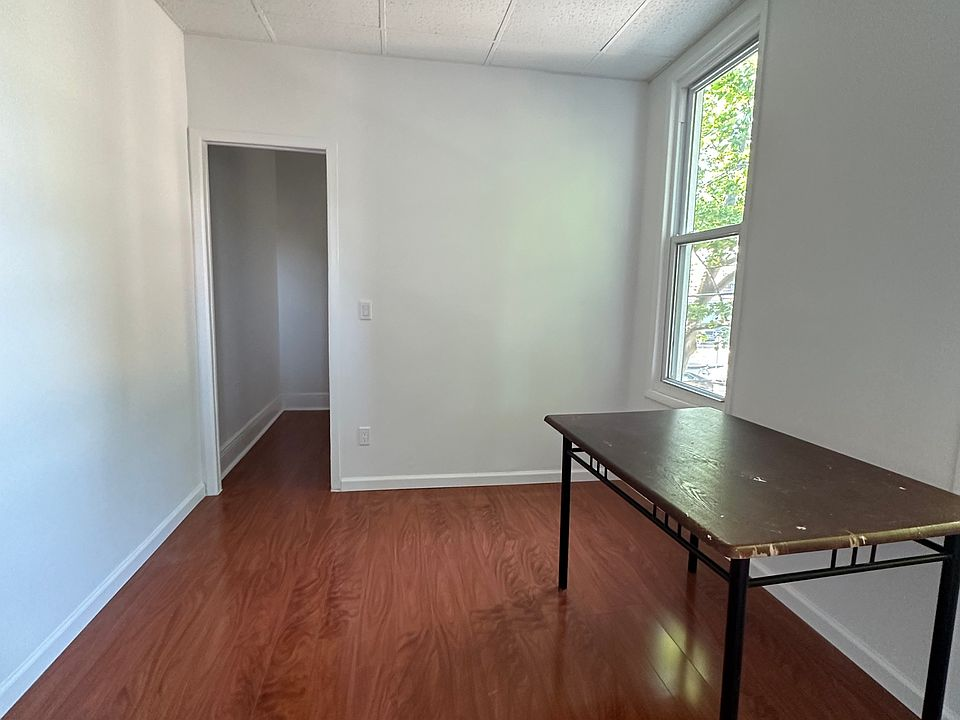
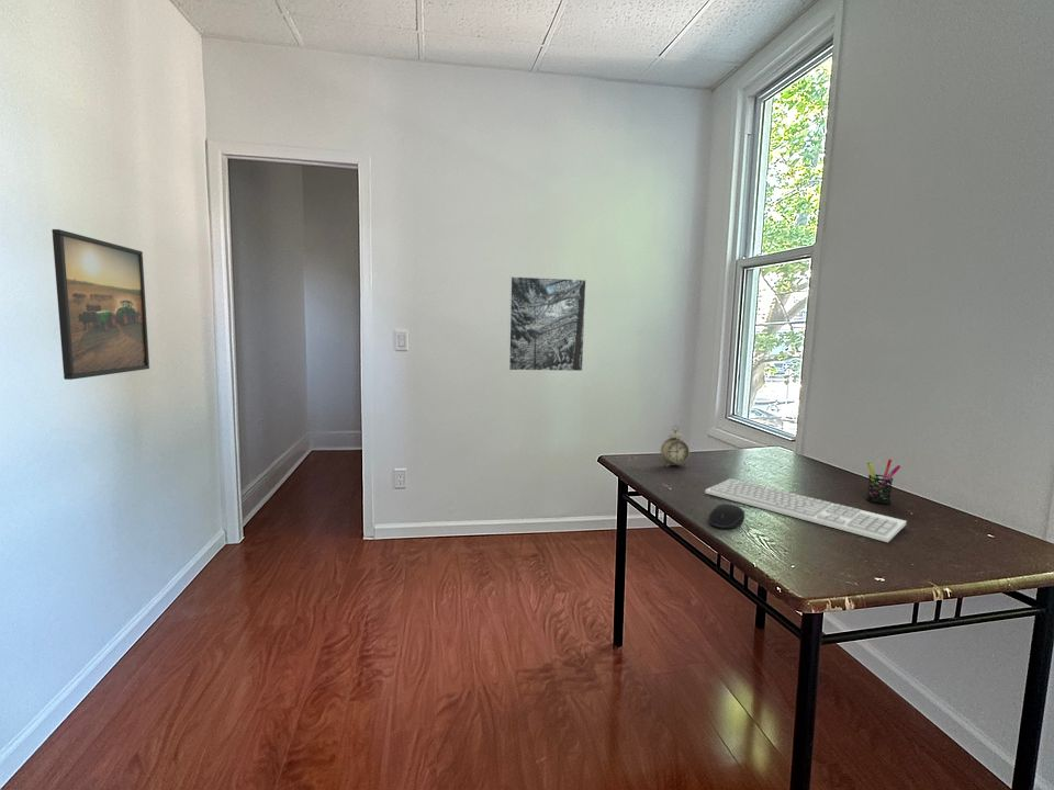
+ alarm clock (675, 445)
+ pen holder (878, 479)
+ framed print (106, 308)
+ keyboard (796, 505)
+ computer mouse (727, 514)
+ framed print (547, 325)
